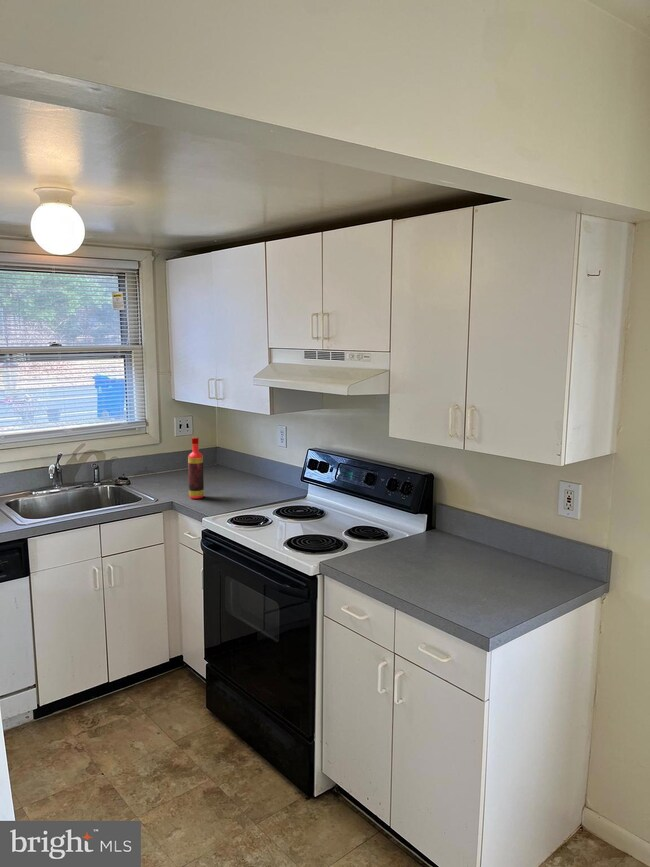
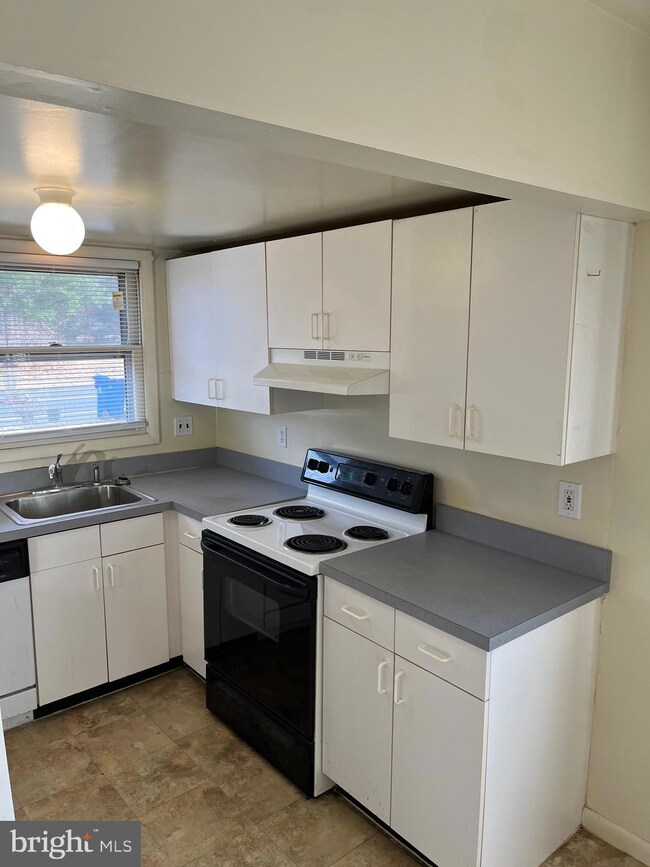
- bottle (195, 467)
